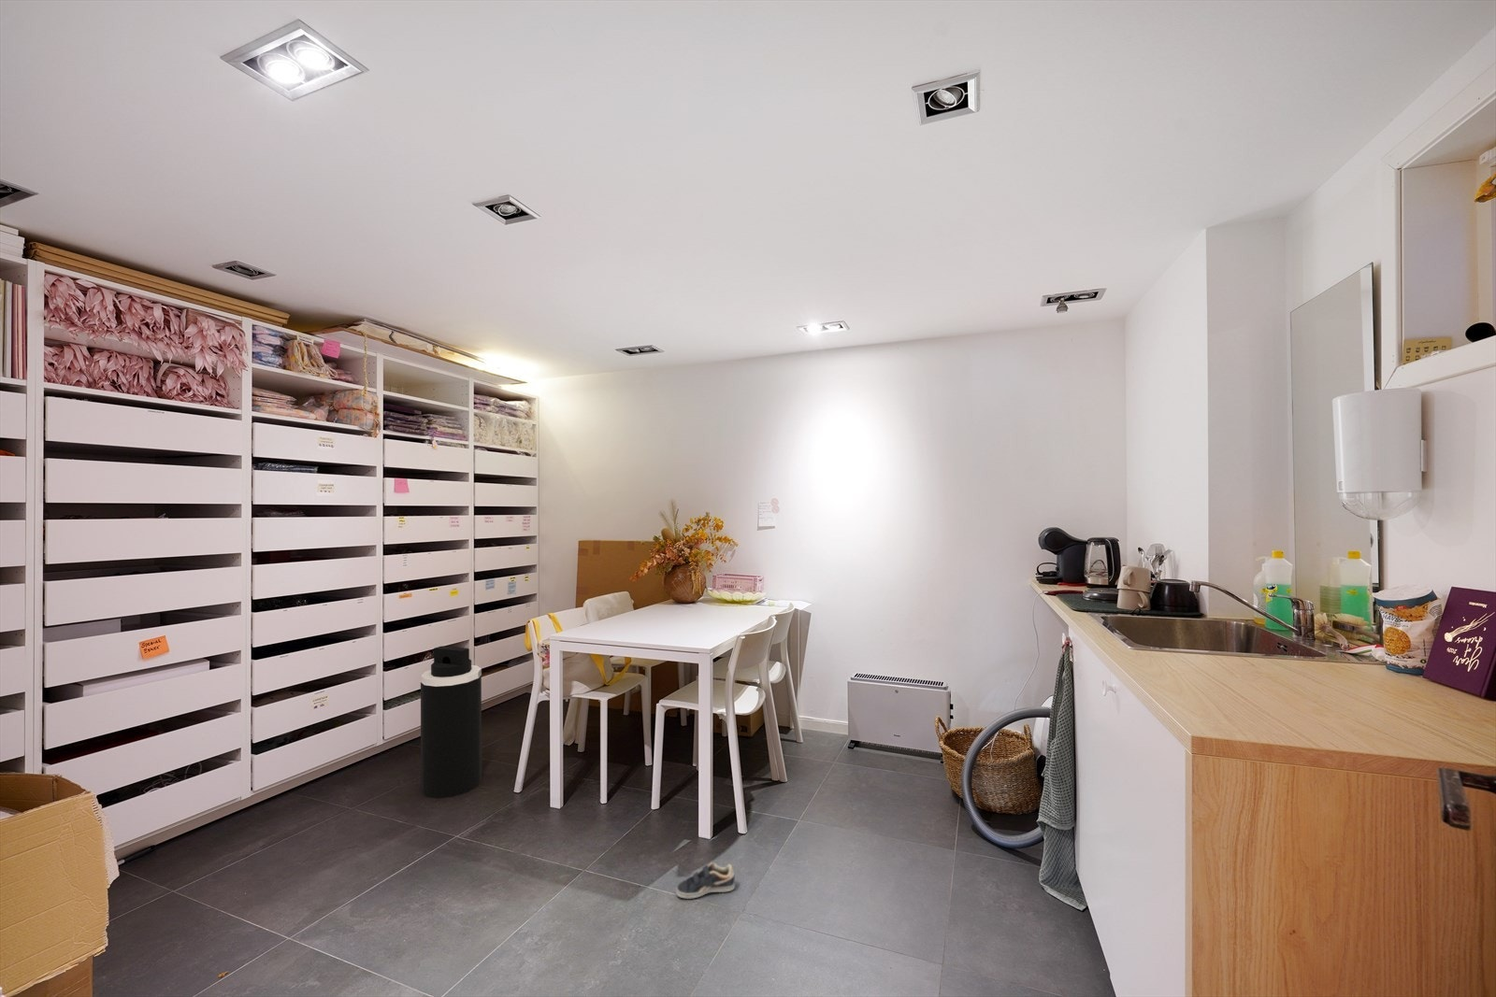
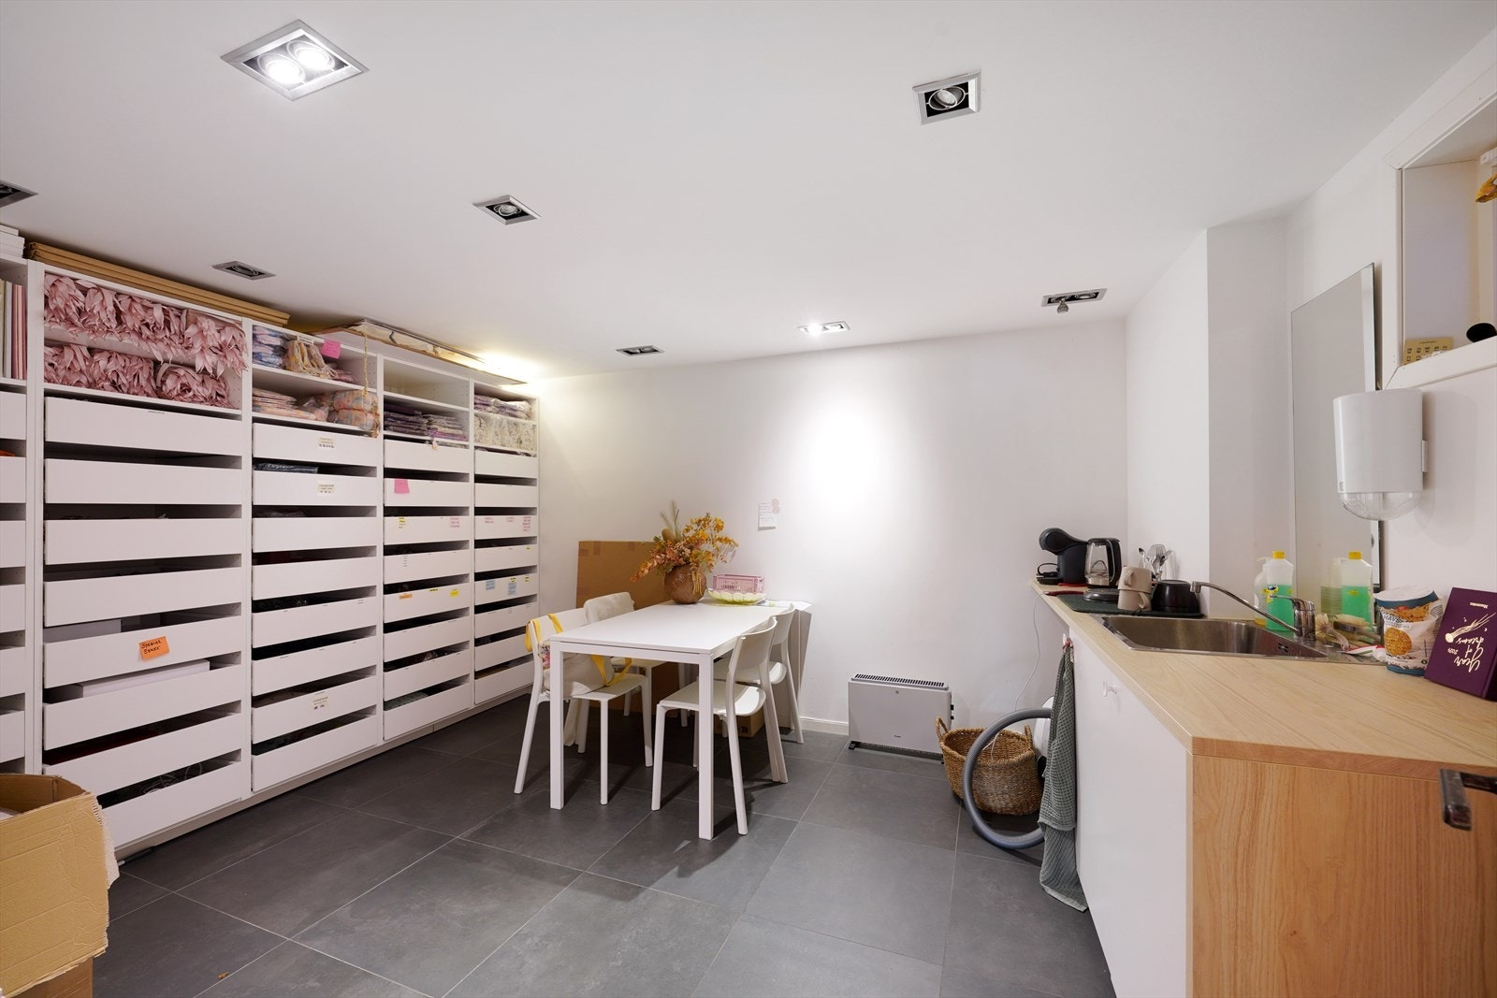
- trash can (452, 715)
- sneaker (705, 878)
